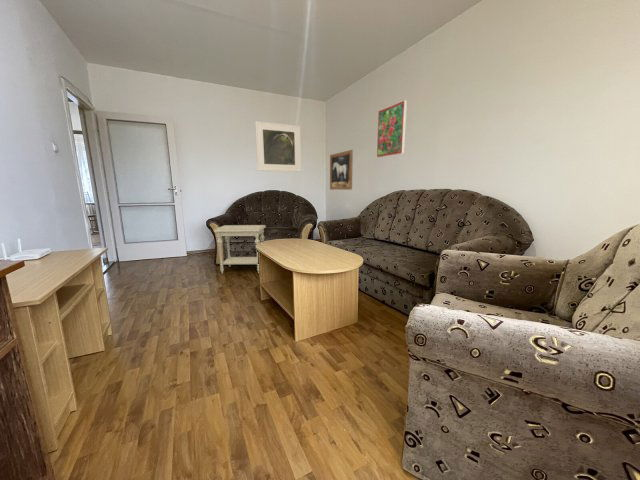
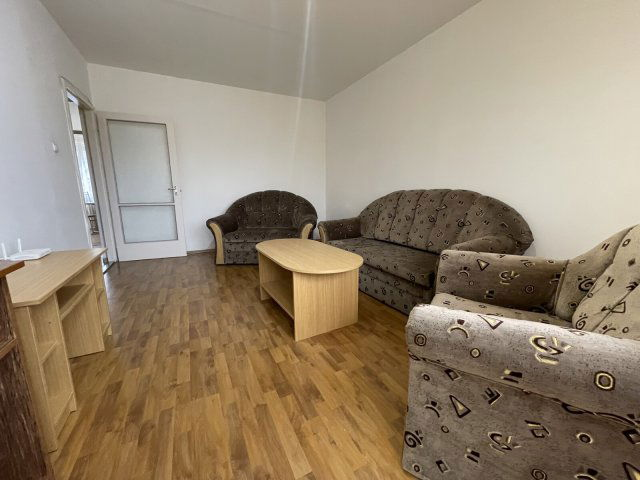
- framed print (279, 147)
- side table (242, 257)
- wall art (340, 171)
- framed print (390, 131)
